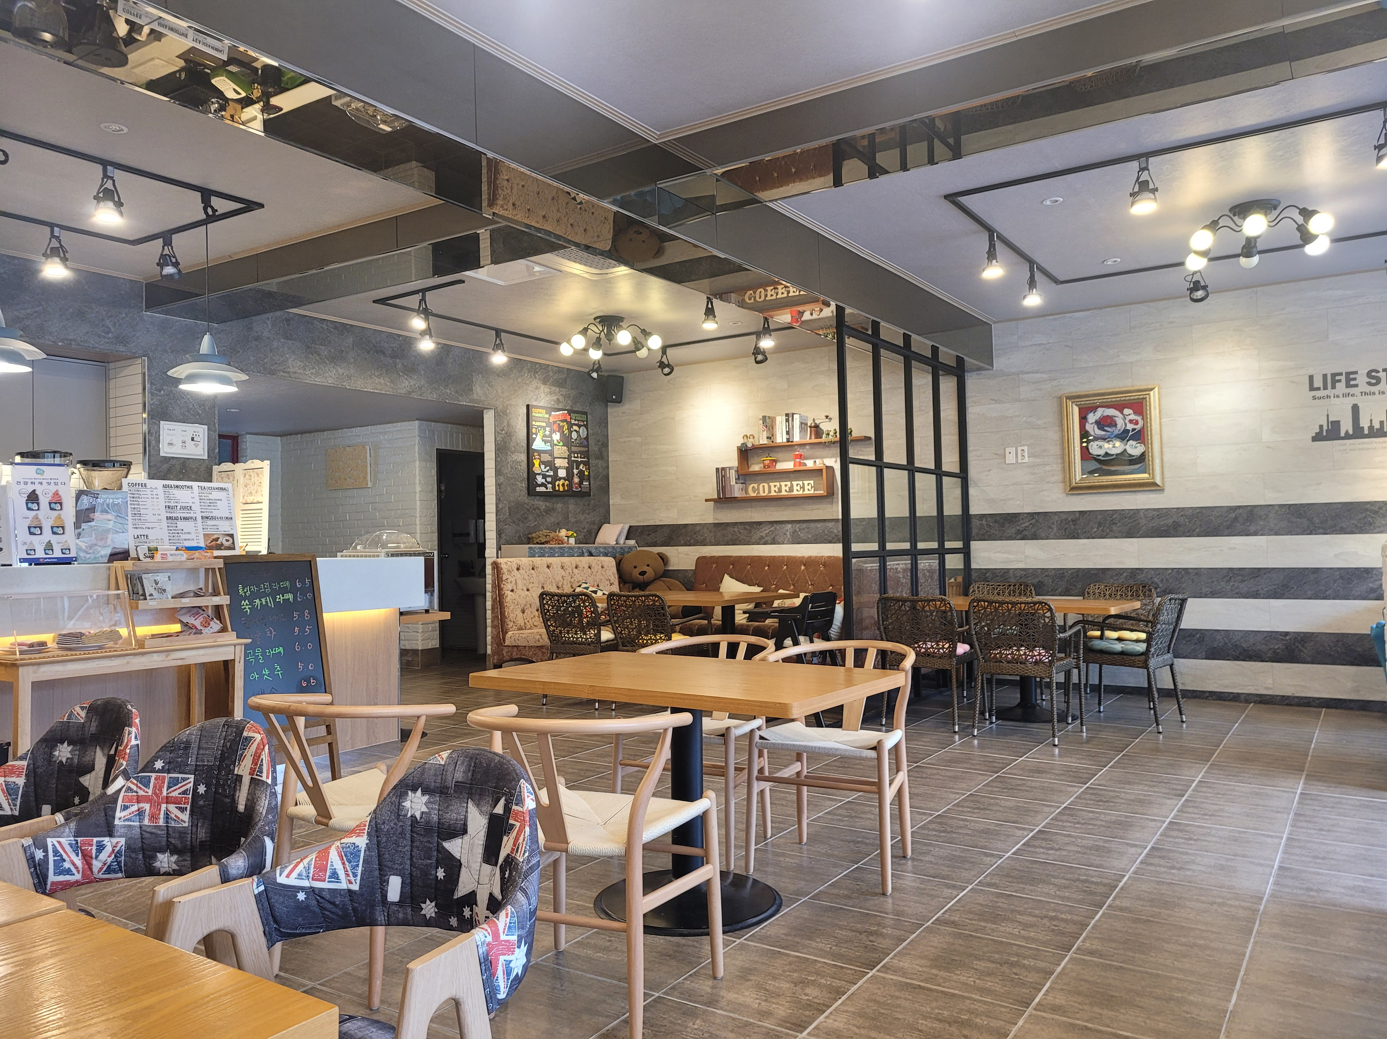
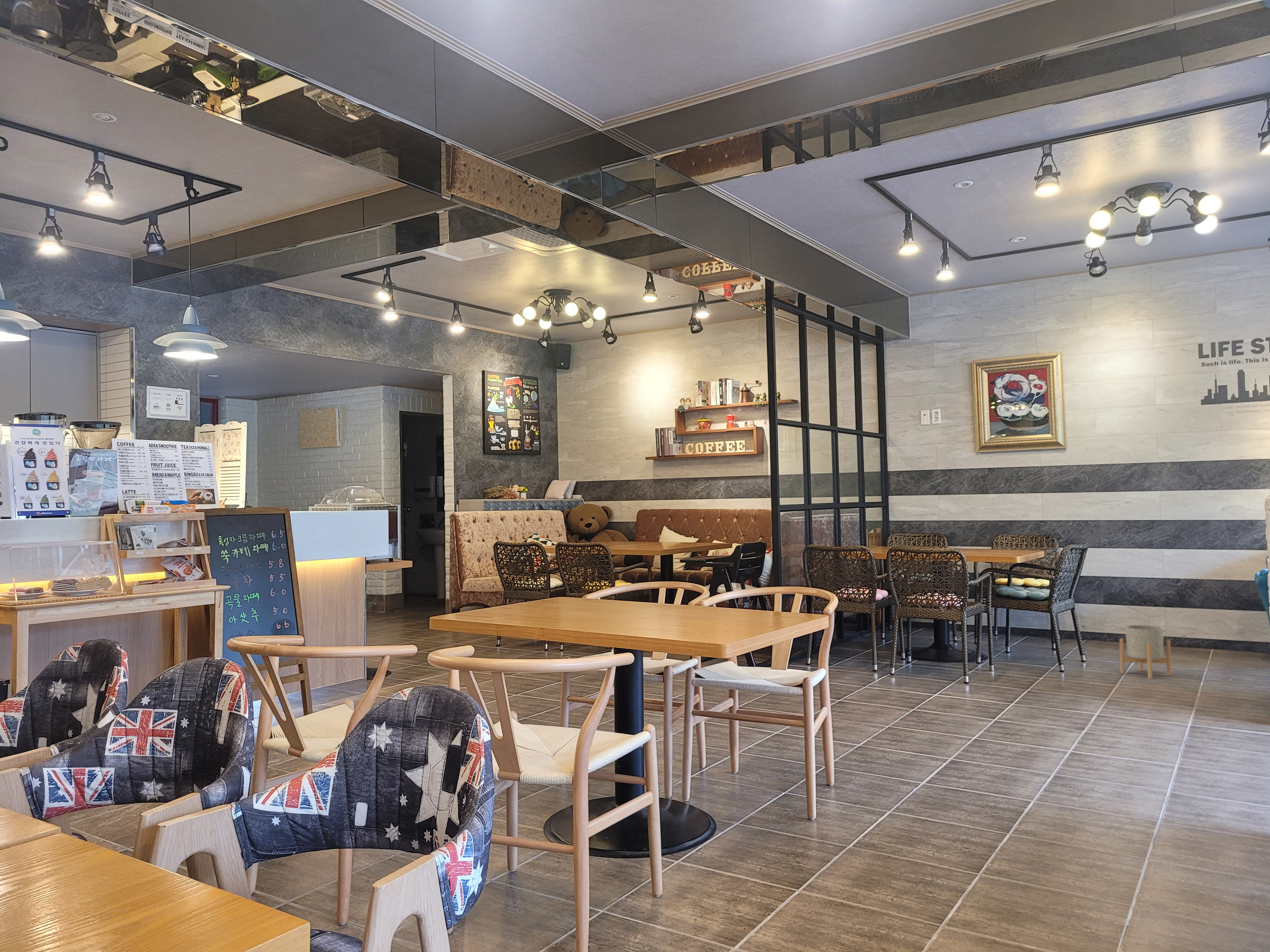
+ planter (1145, 651)
